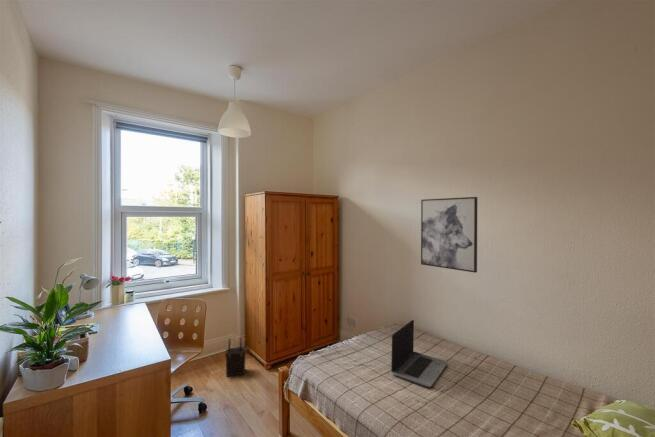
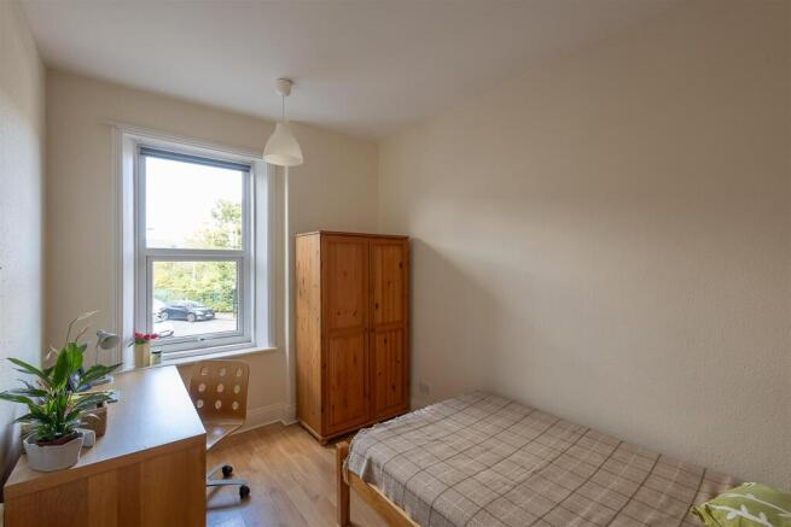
- wall art (447, 233)
- satchel (235, 355)
- laptop computer (420, 353)
